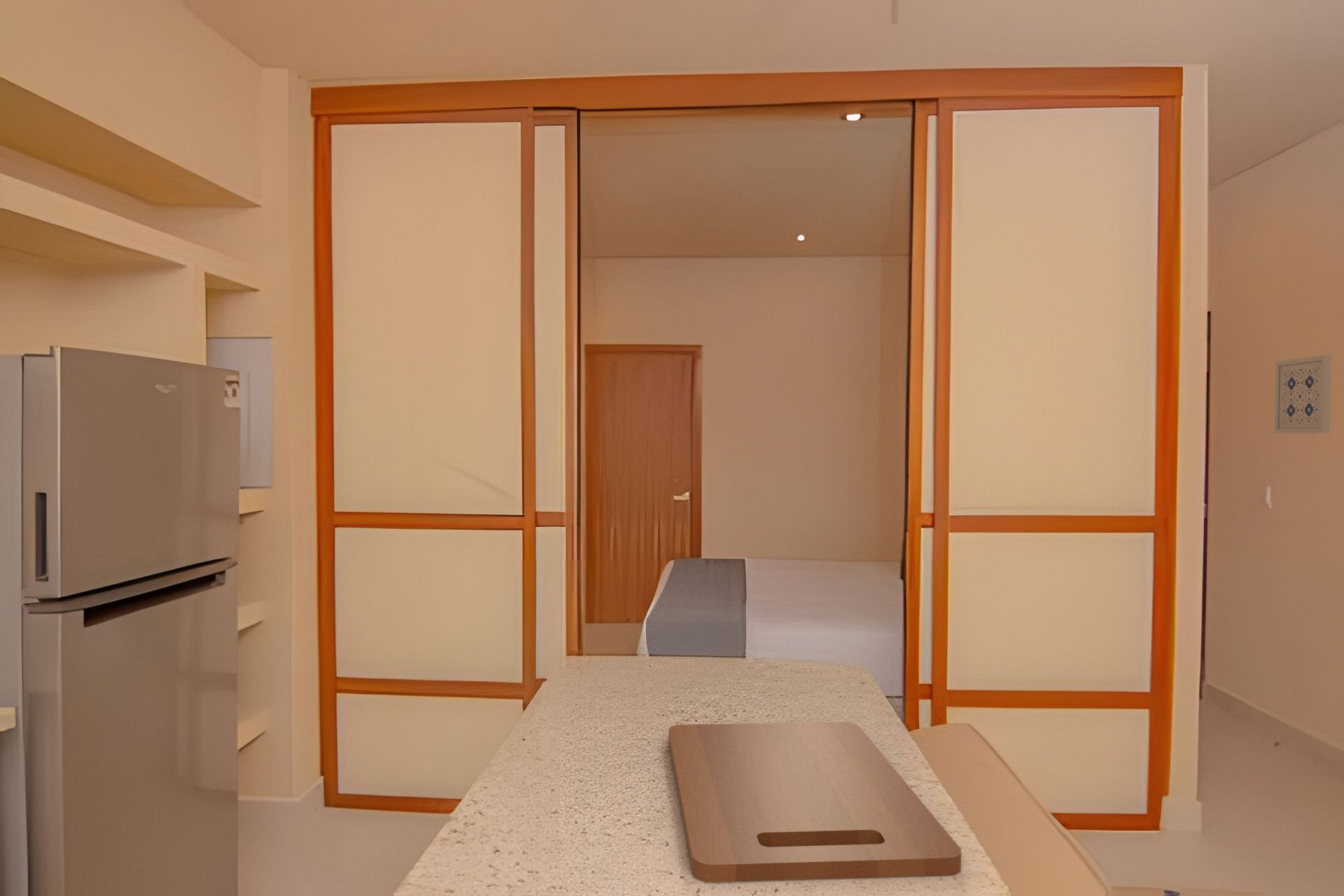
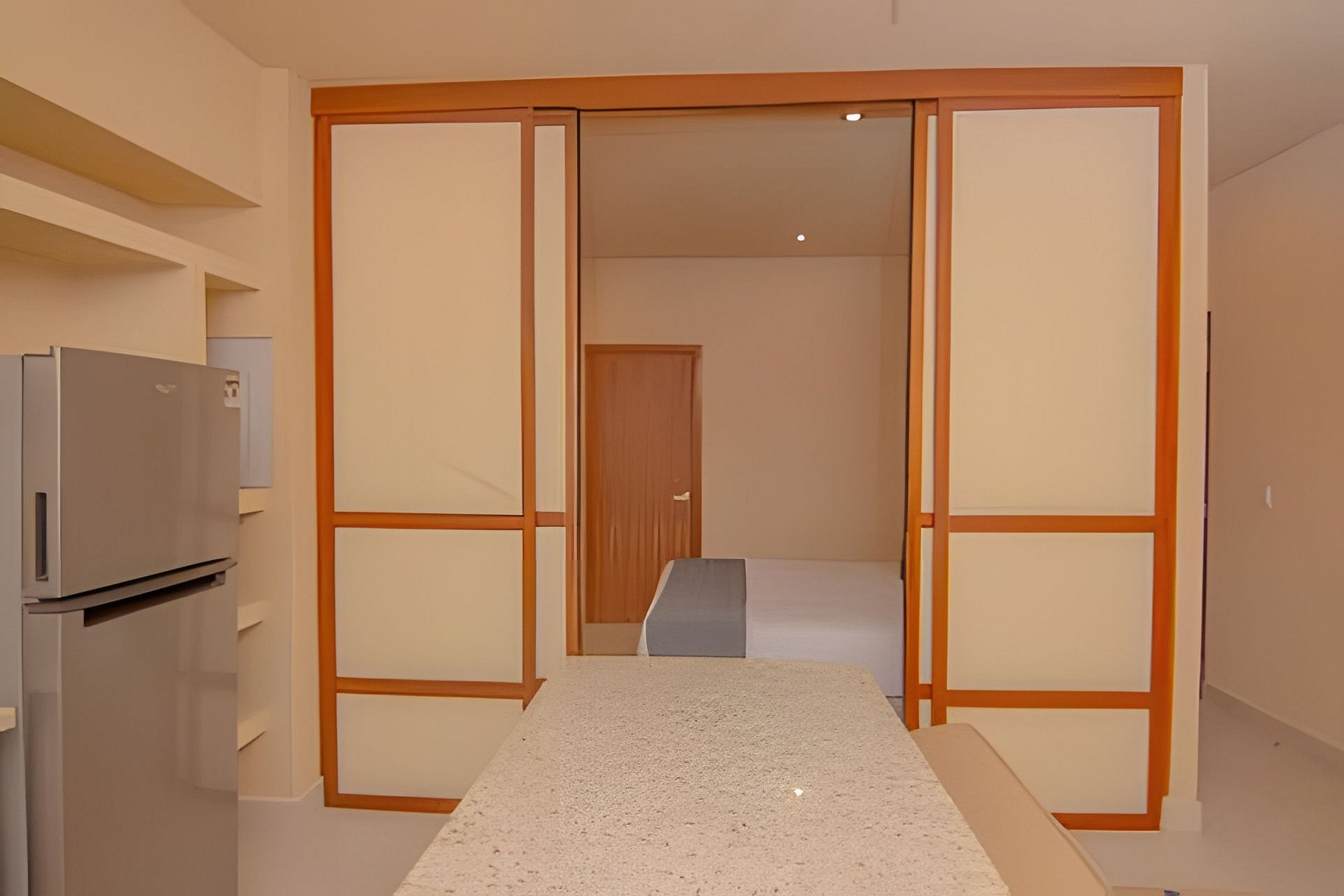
- wall art (1301, 395)
- cutting board (790, 786)
